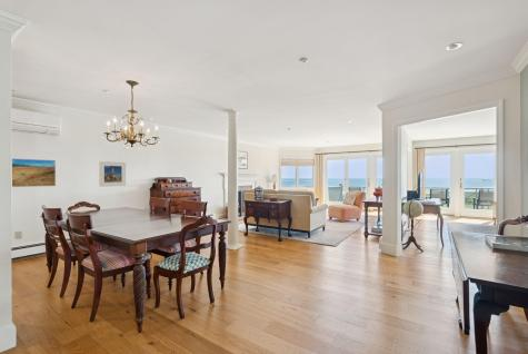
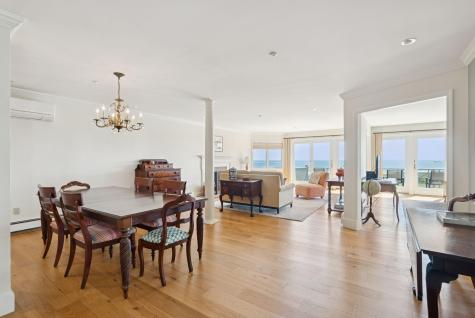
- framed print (112, 174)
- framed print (29, 173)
